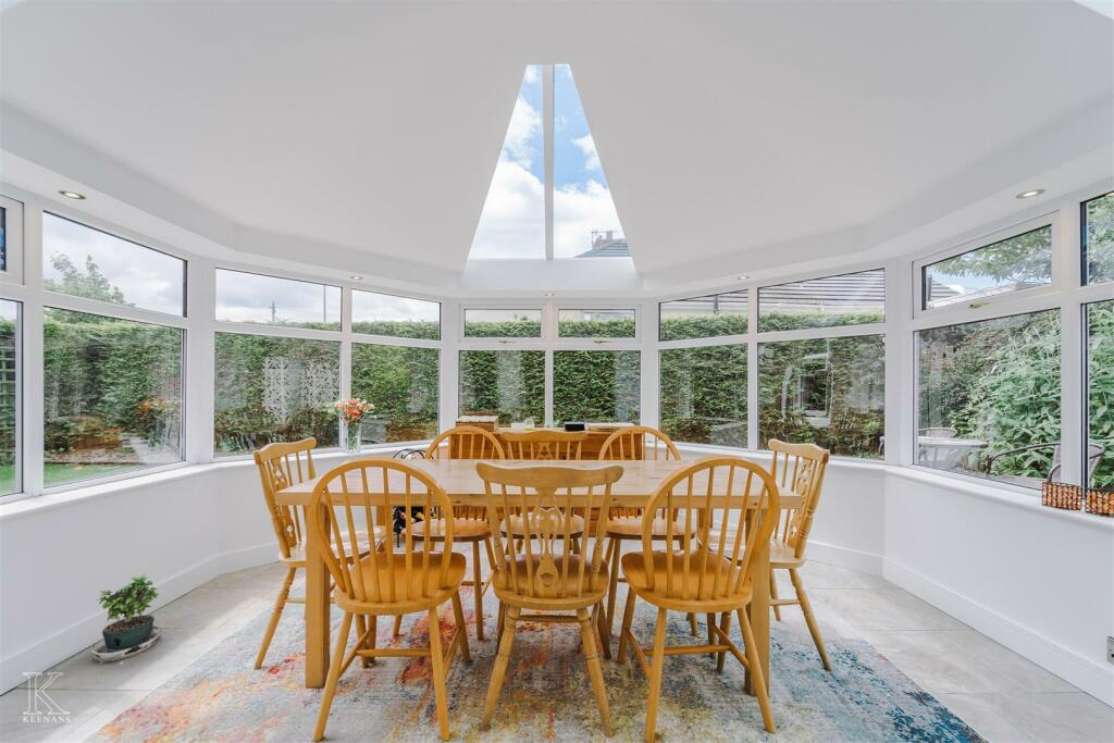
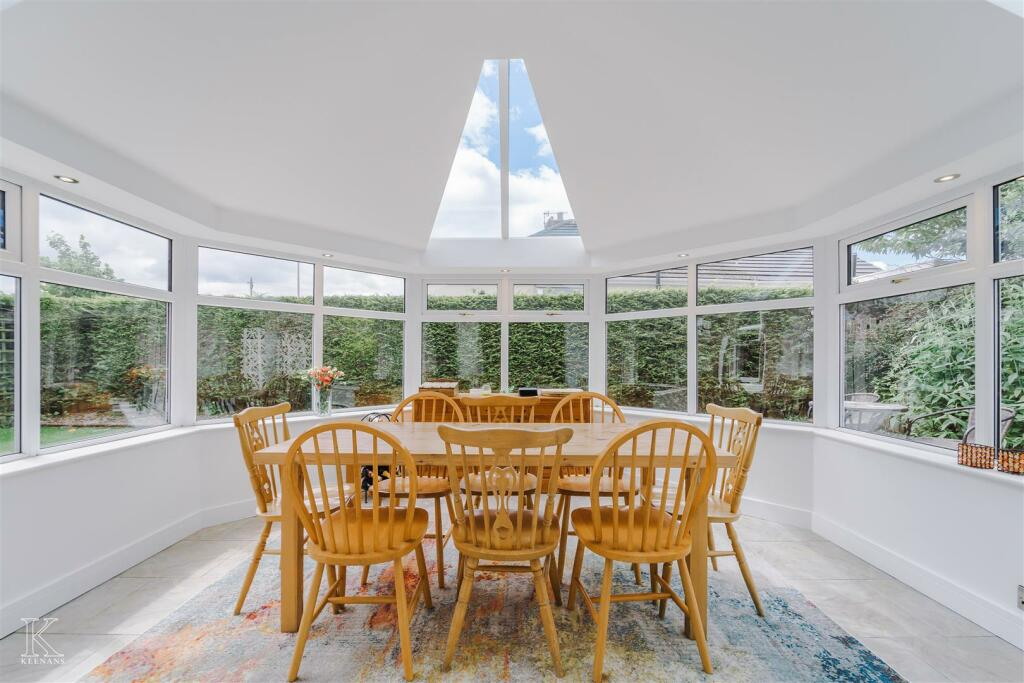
- potted plant (132, 614)
